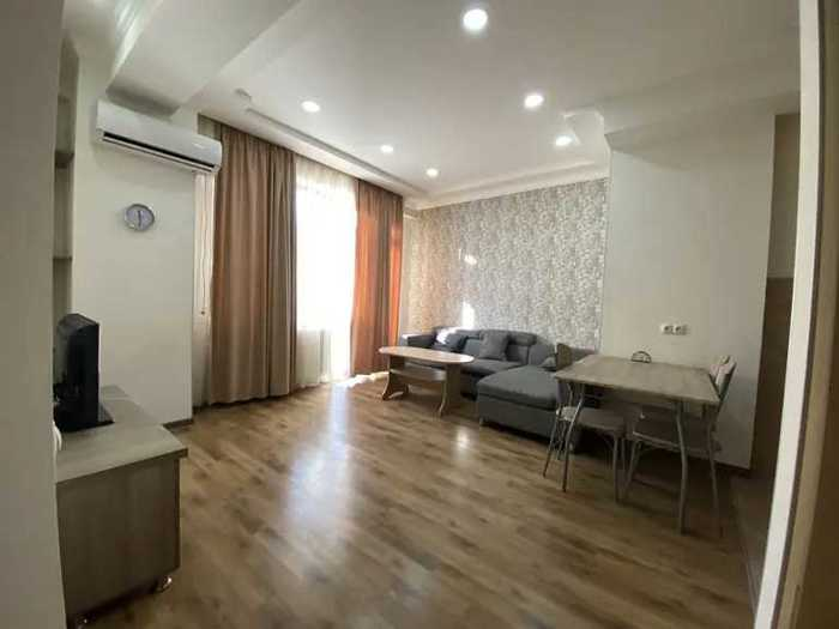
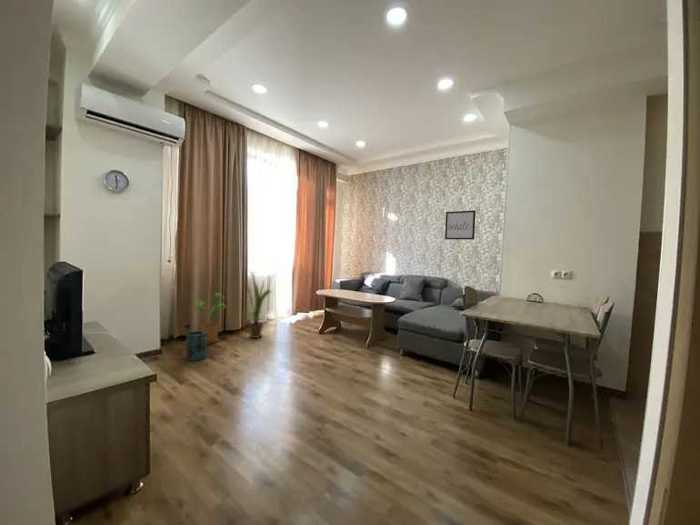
+ wall art (459, 225)
+ house plant (212, 318)
+ watering can (194, 341)
+ house plant (252, 303)
